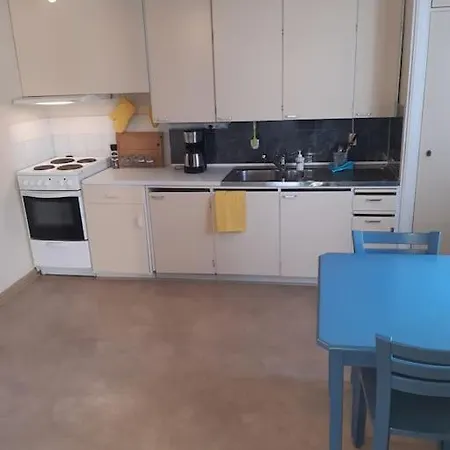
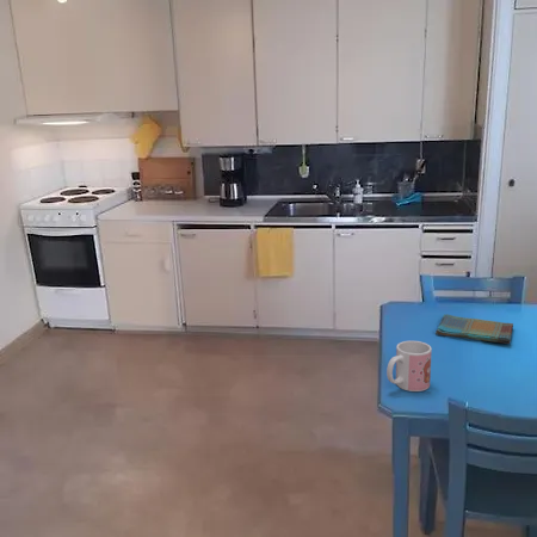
+ dish towel (474, 327)
+ mug (408, 366)
